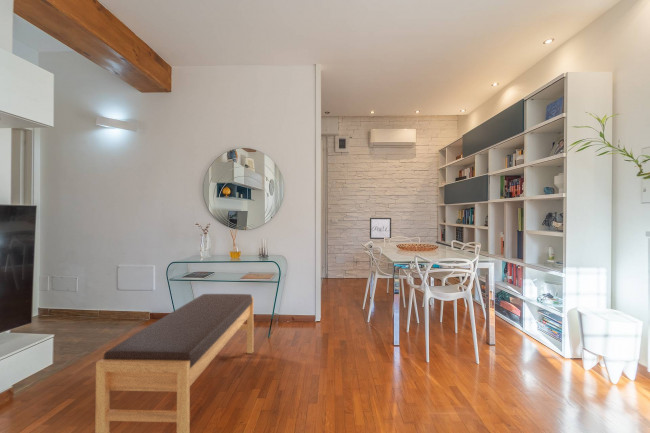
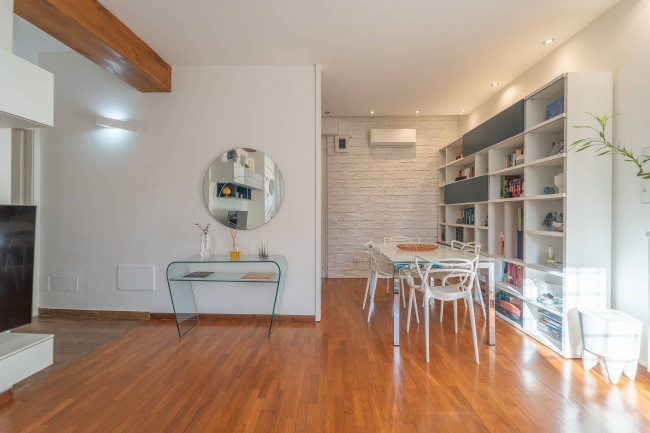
- wall art (380, 228)
- bench (197, 352)
